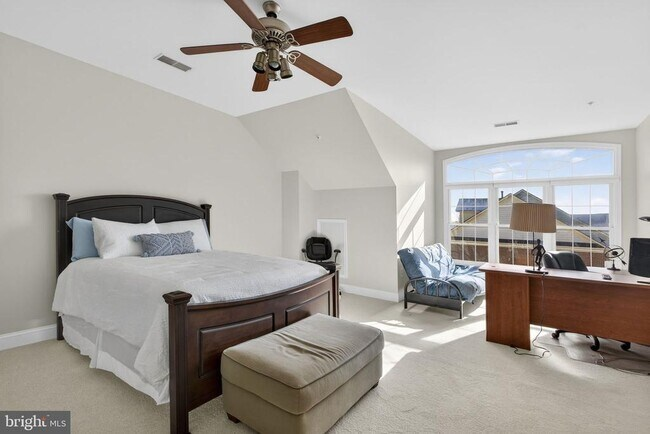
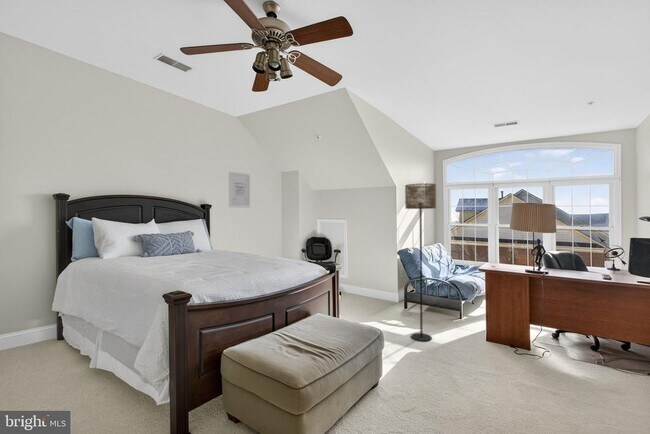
+ floor lamp (420, 261)
+ wall art (239, 190)
